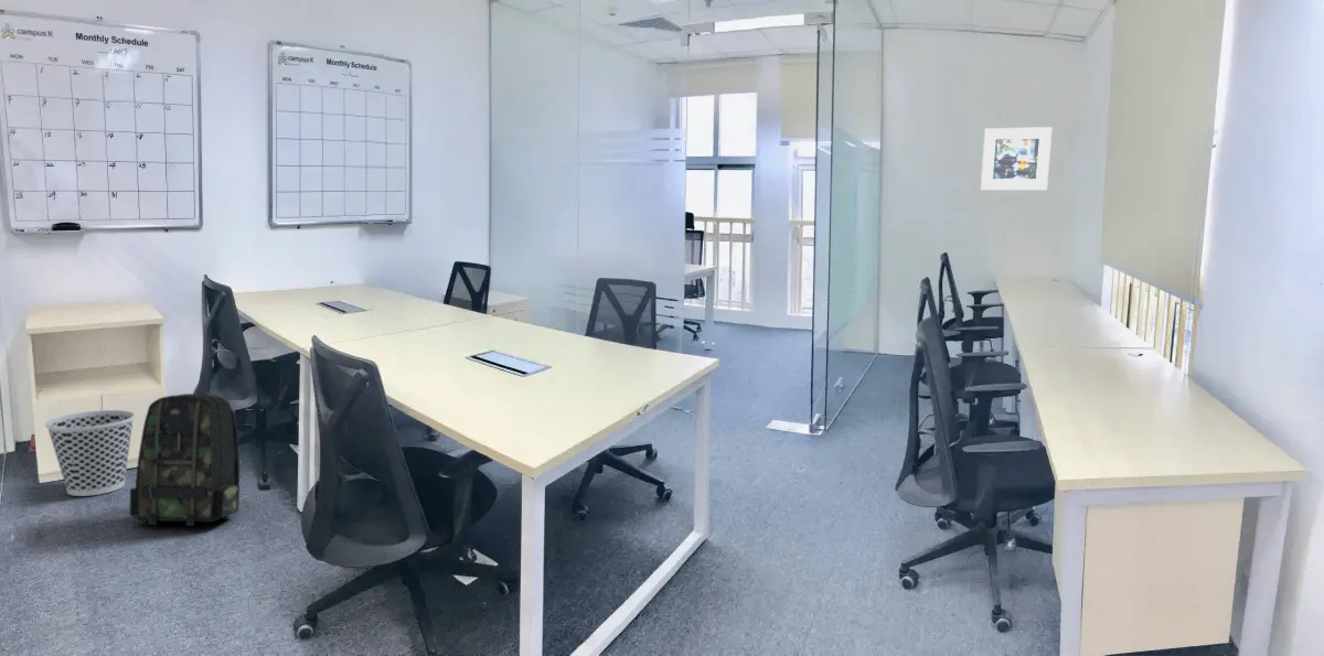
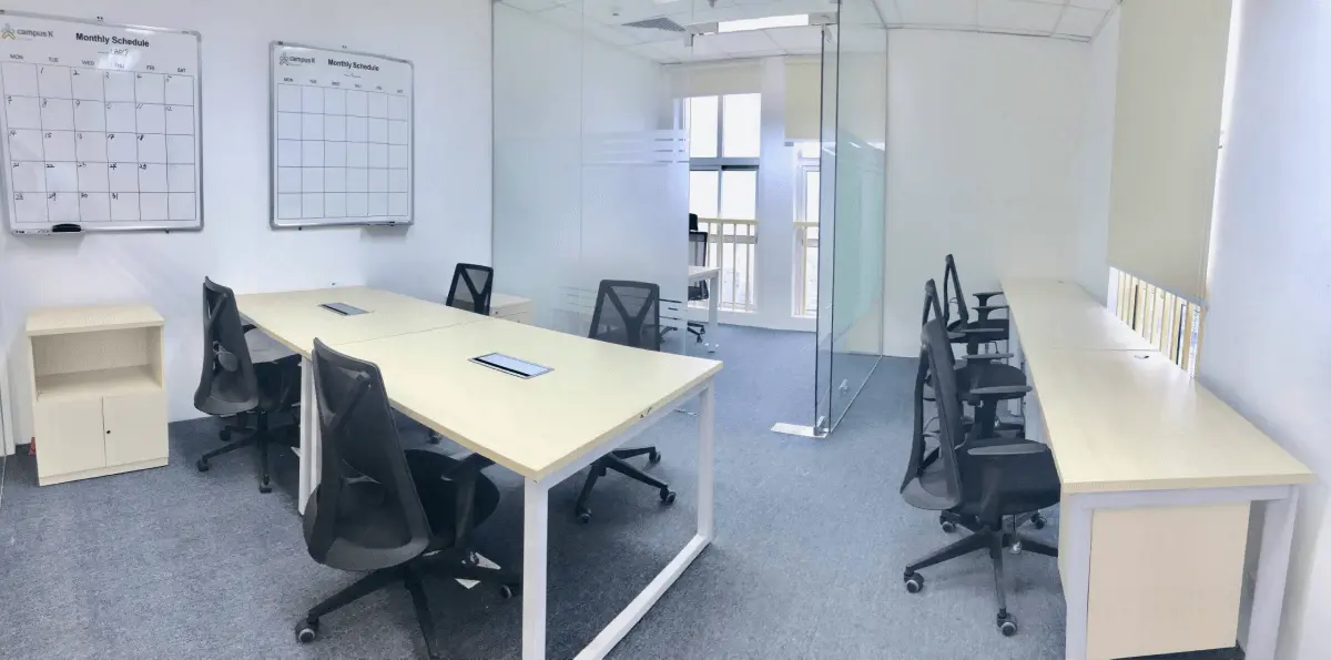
- wastebasket (94, 453)
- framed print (1015, 159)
- backpack (193, 454)
